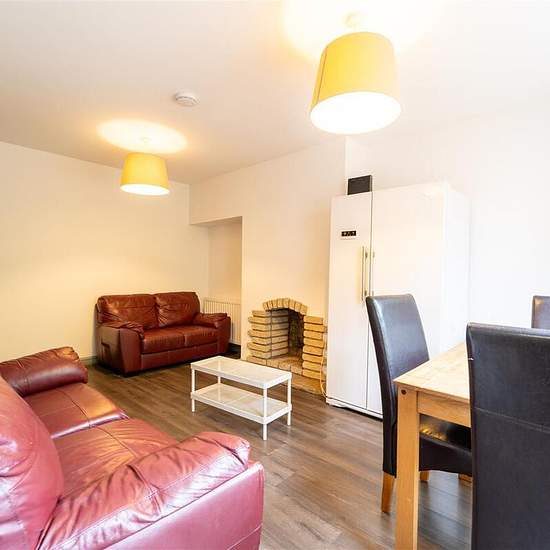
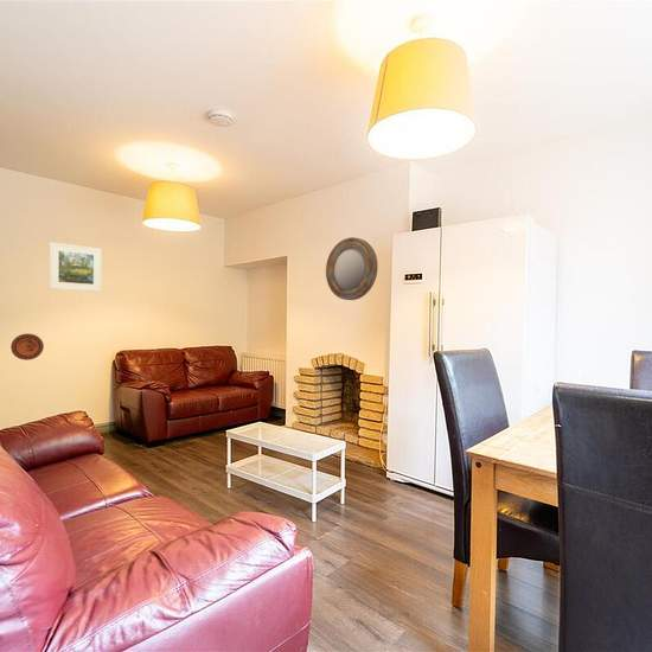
+ home mirror (350, 268)
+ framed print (76, 268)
+ decorative plate (27, 346)
